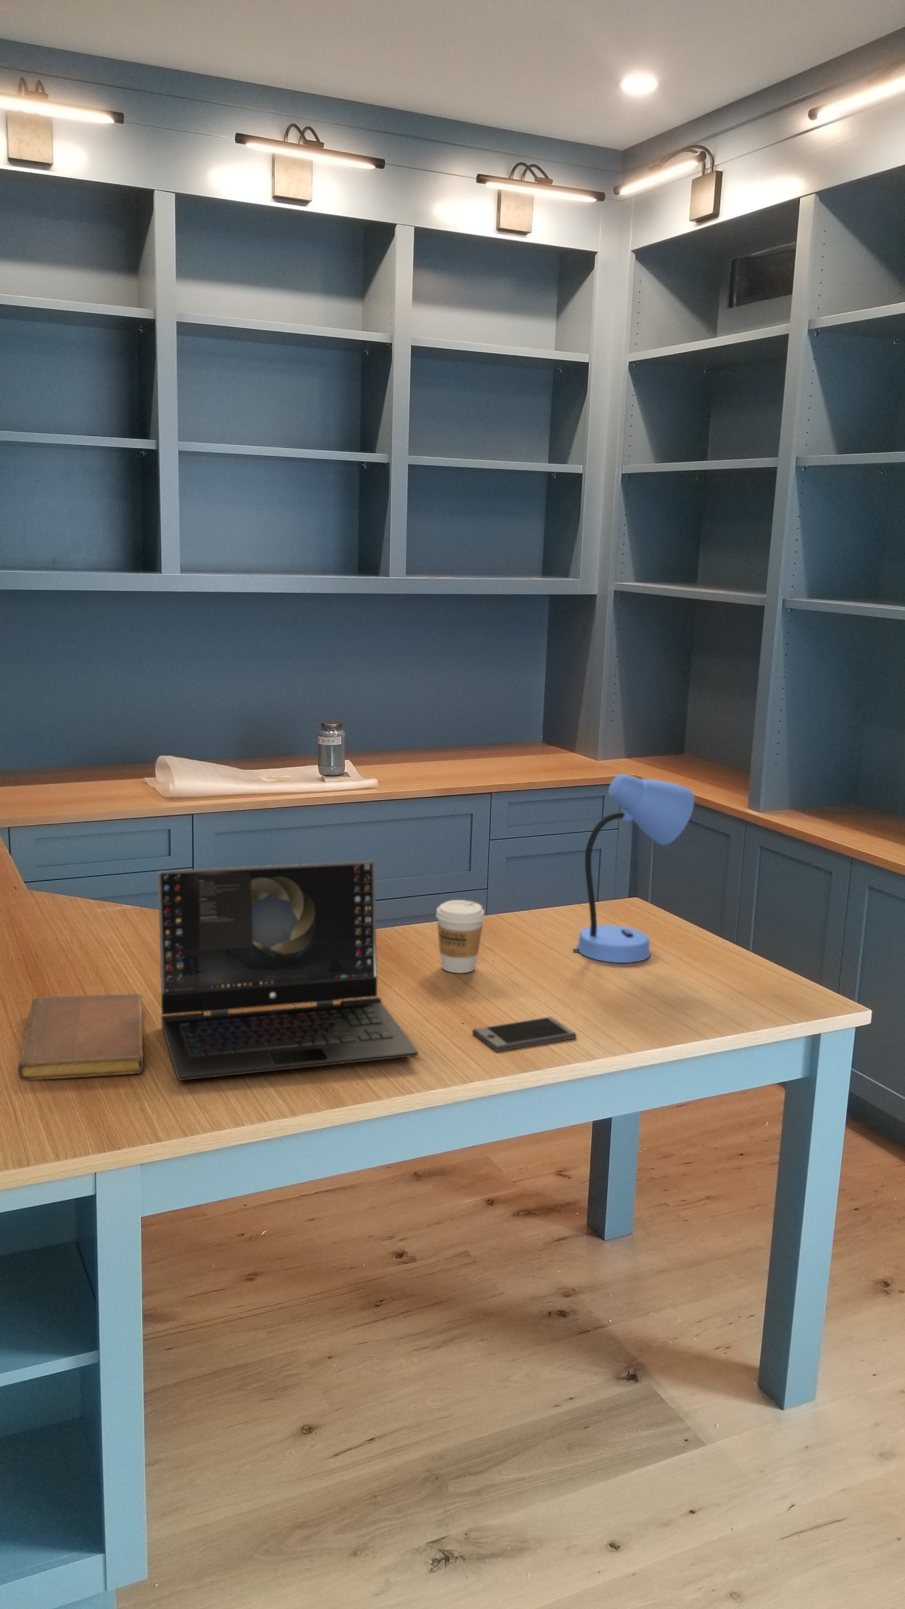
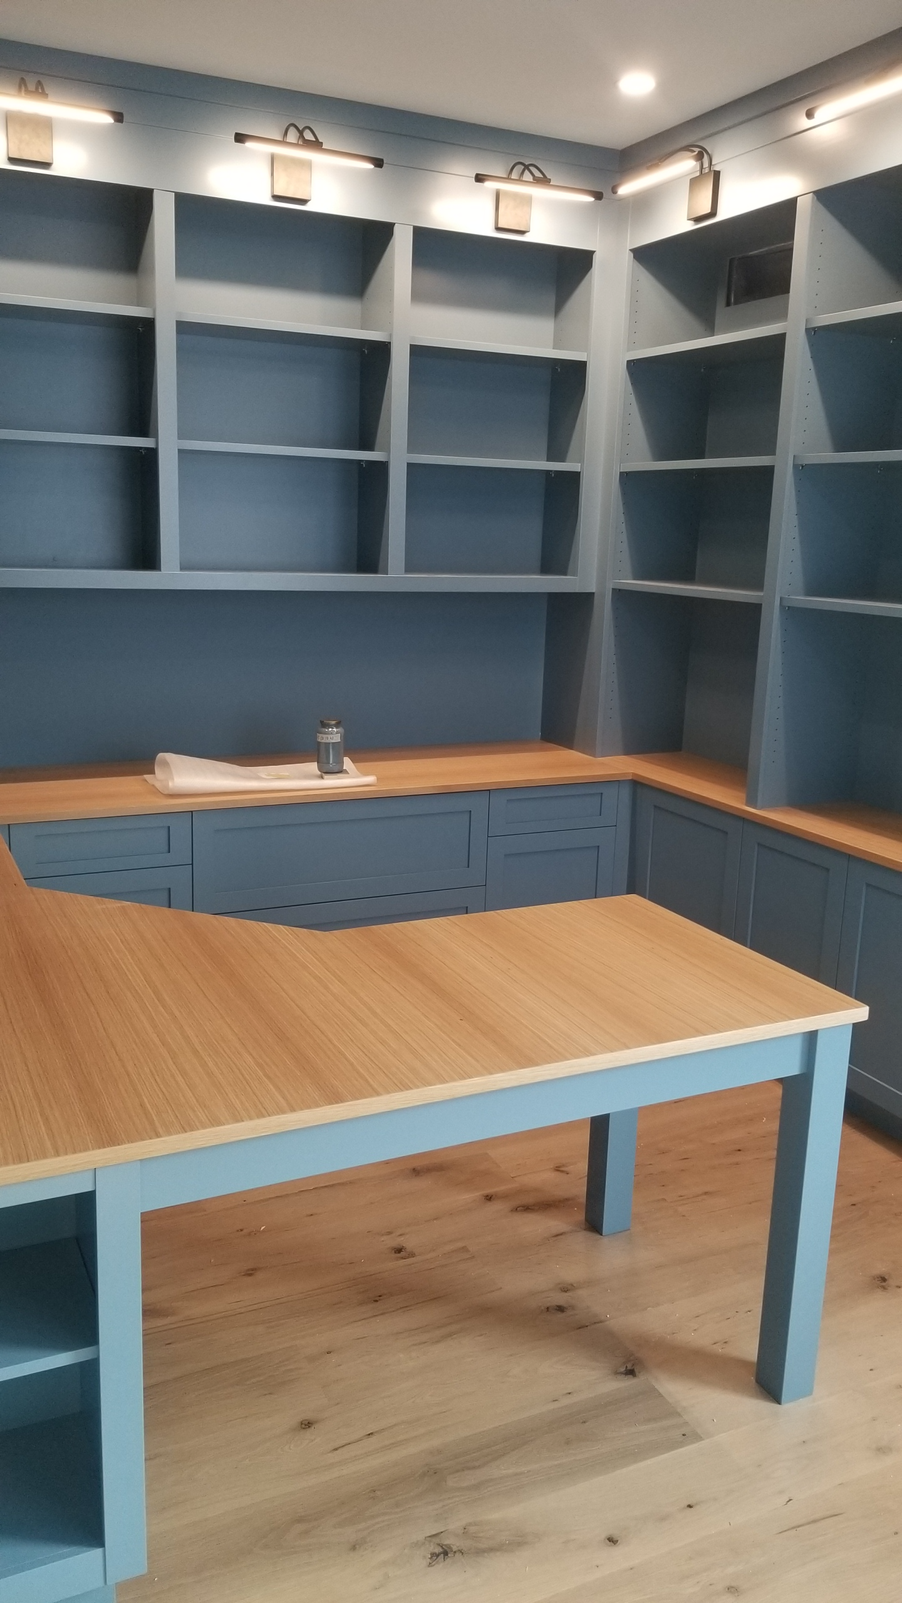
- laptop (285, 965)
- desk lamp (652, 839)
- notebook (84, 1033)
- smartphone (524, 1033)
- coffee cup (459, 936)
